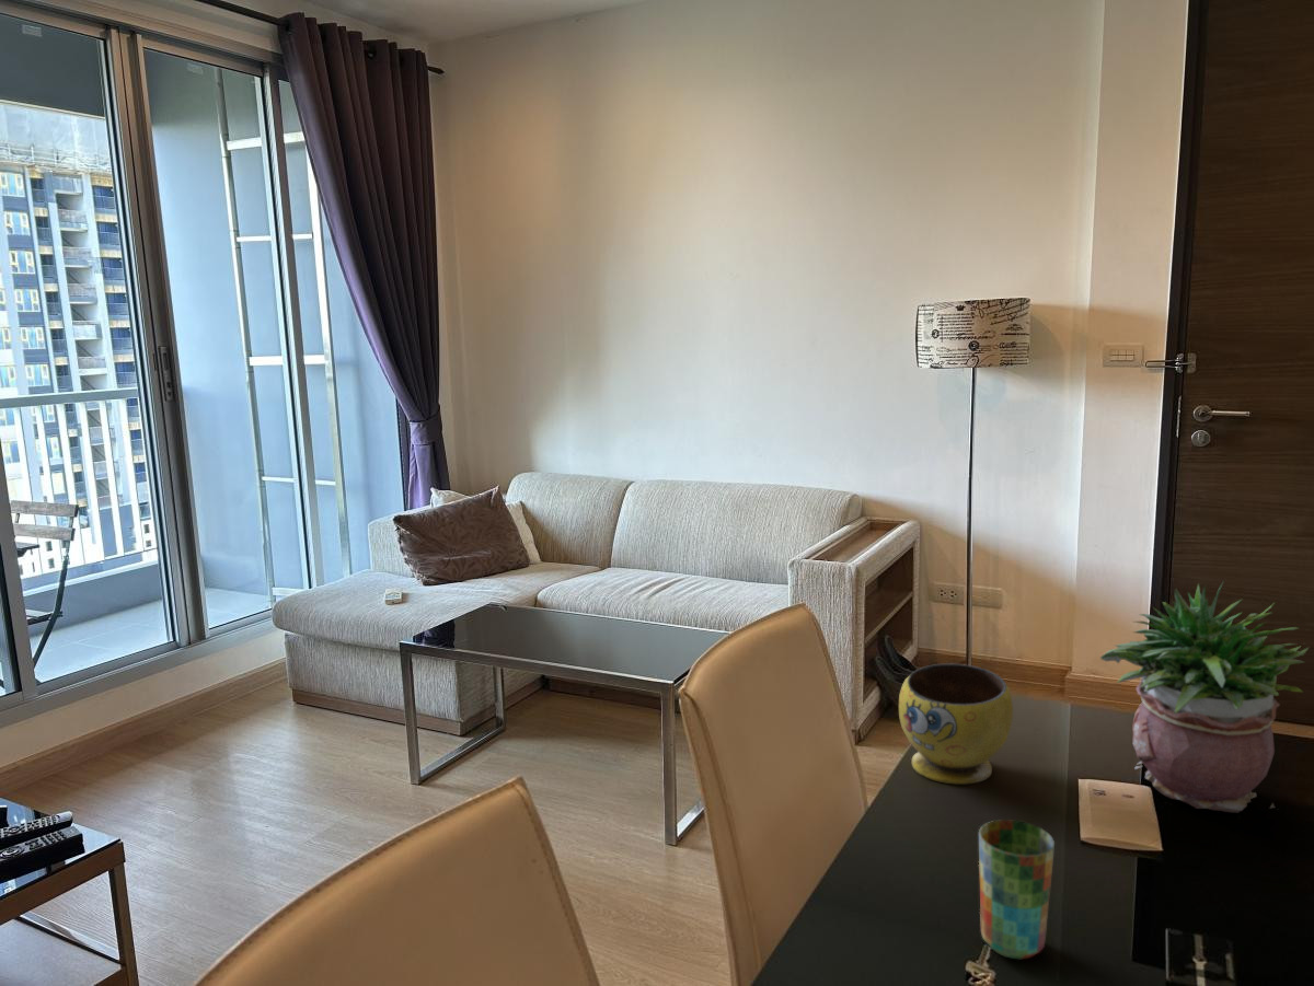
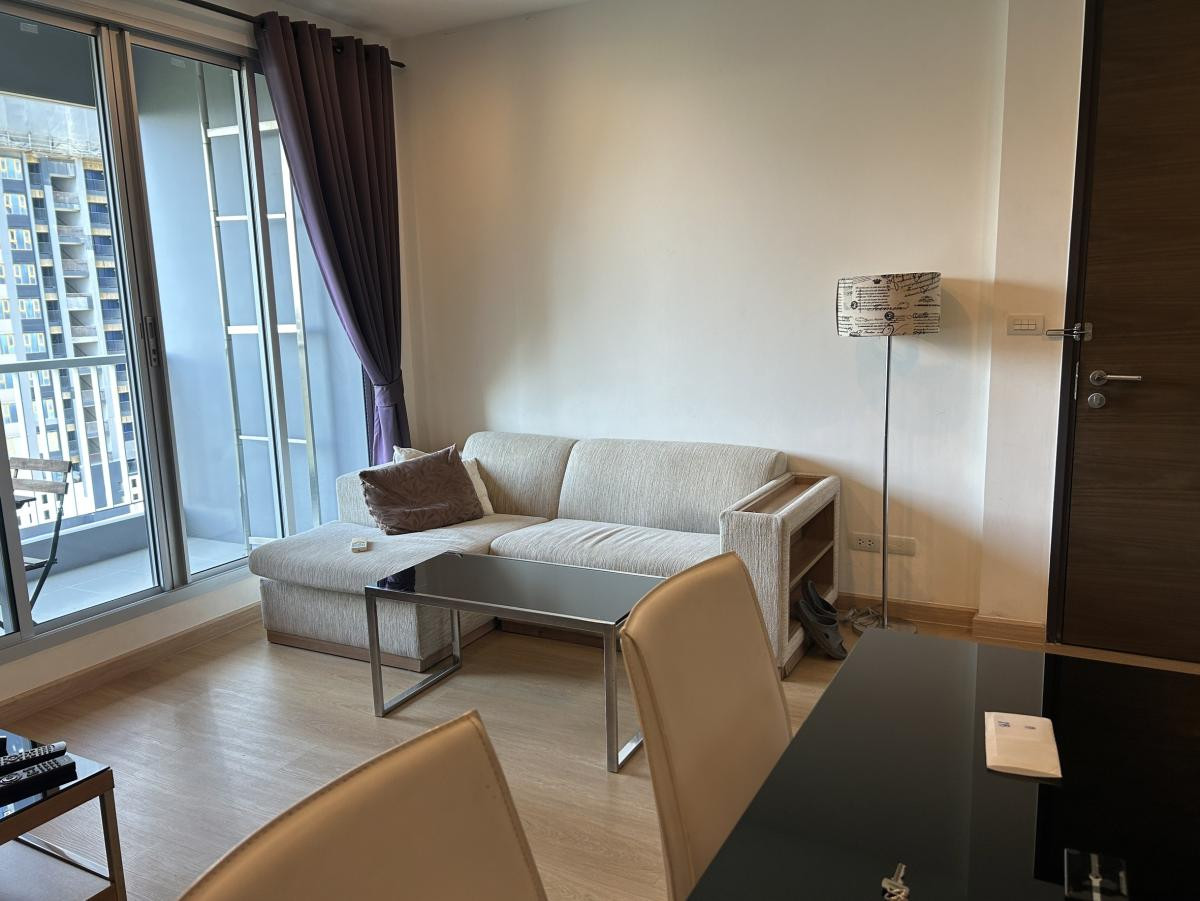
- potted plant (1209, 694)
- cup (1014, 891)
- bowl (954, 723)
